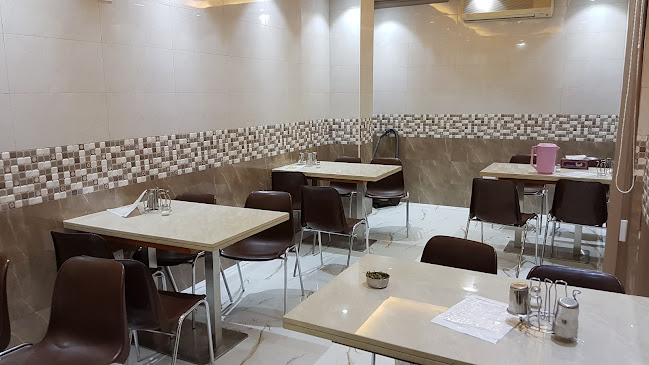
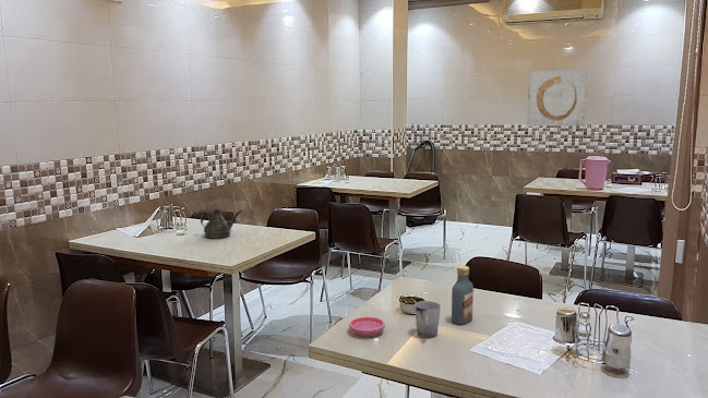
+ cup (427, 321)
+ wall art (556, 98)
+ saucer (367, 326)
+ vodka (463, 293)
+ teapot (221, 222)
